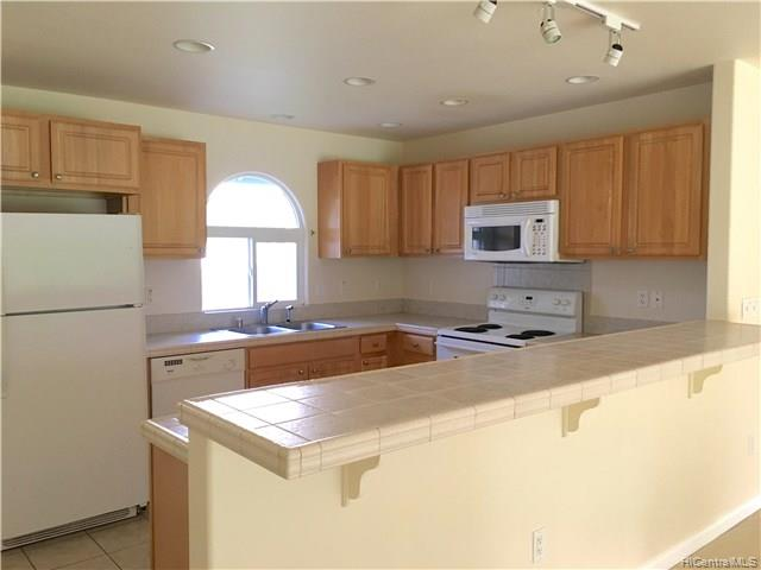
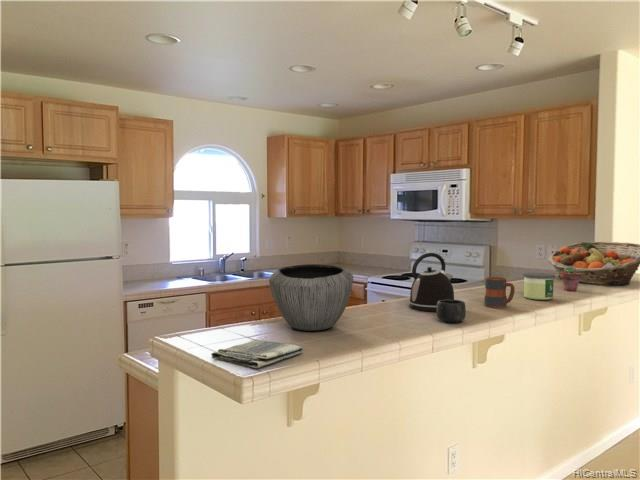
+ kettle (431, 280)
+ dish towel (257, 350)
+ mug (449, 311)
+ bowl (311, 297)
+ mug (499, 292)
+ fruit basket (595, 261)
+ candle (538, 286)
+ potted succulent (570, 277)
